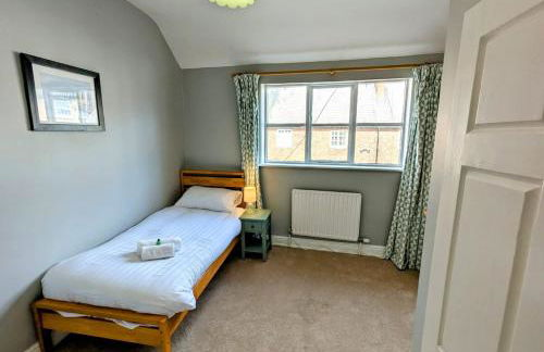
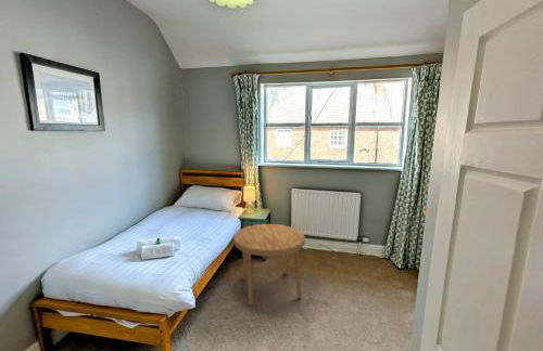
+ side table (268, 256)
